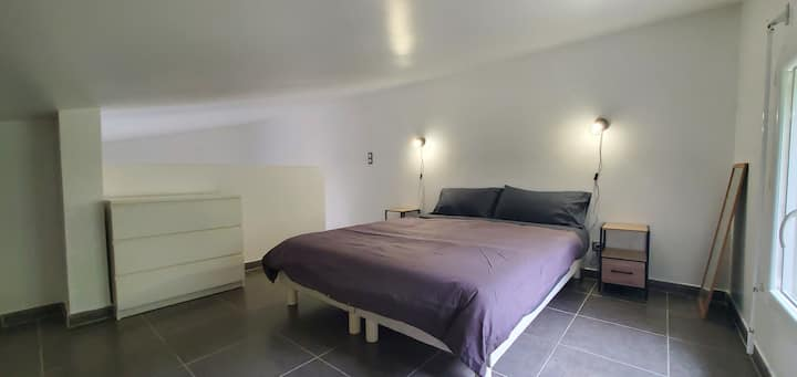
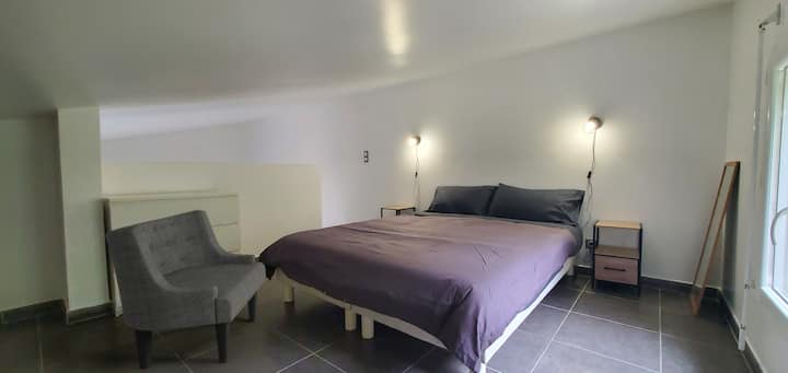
+ armchair (192, 279)
